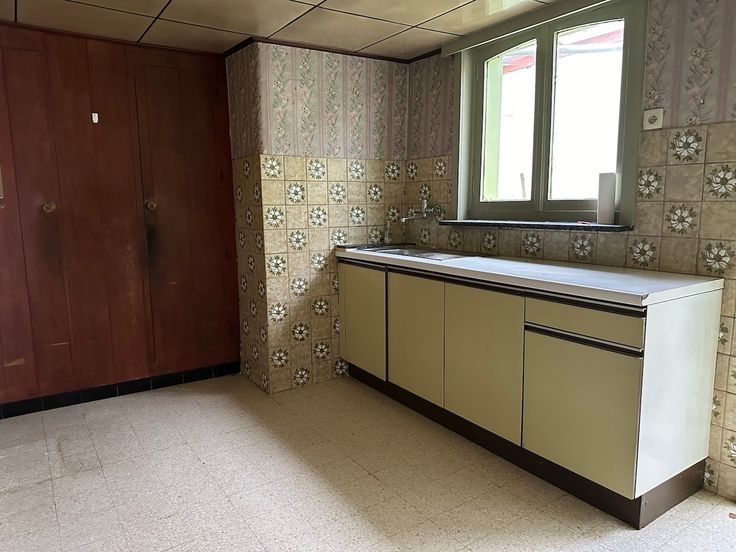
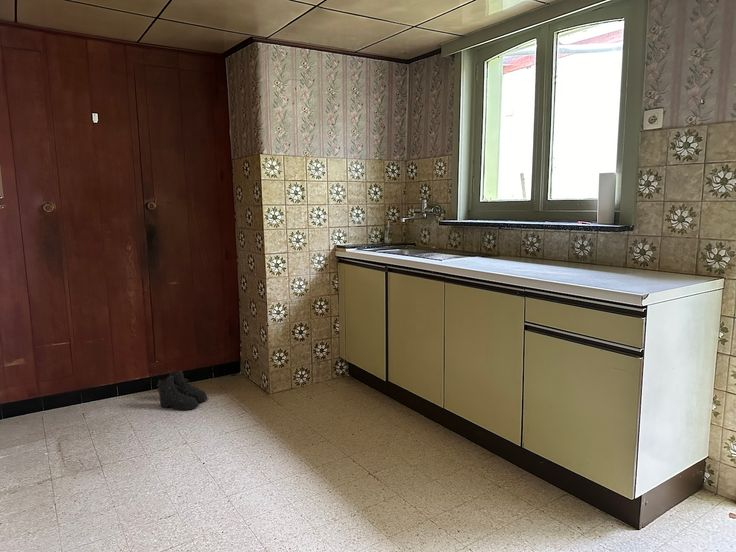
+ boots (182, 388)
